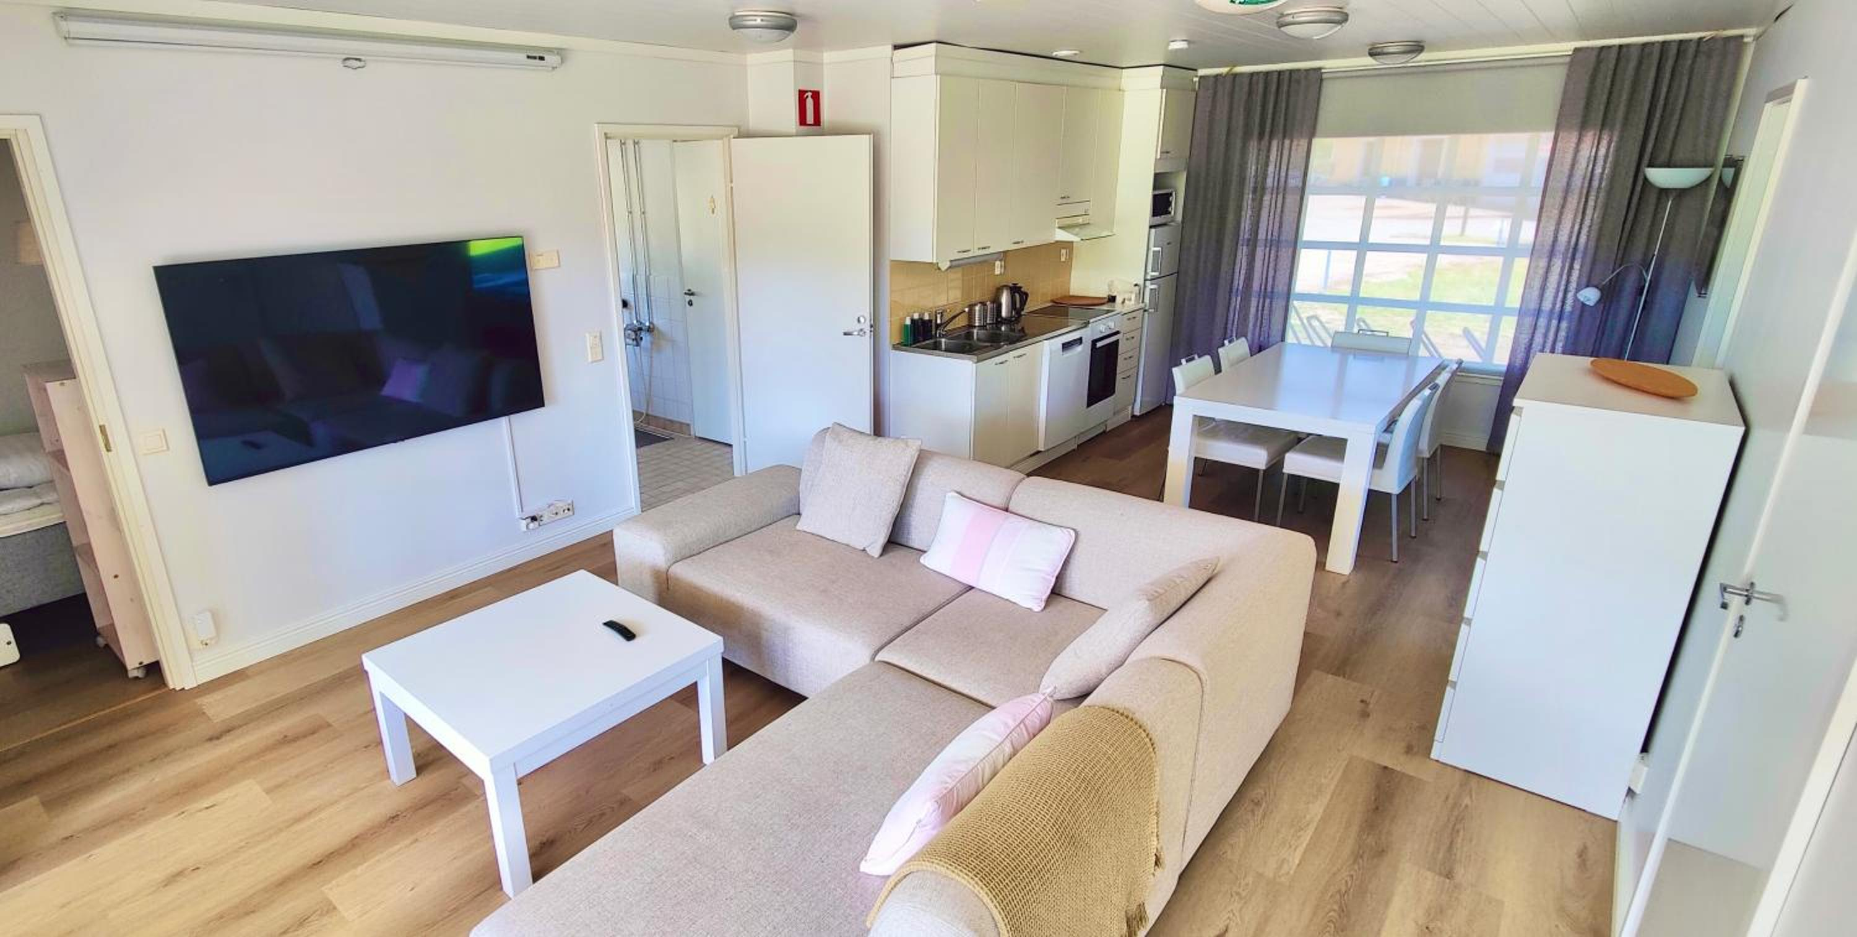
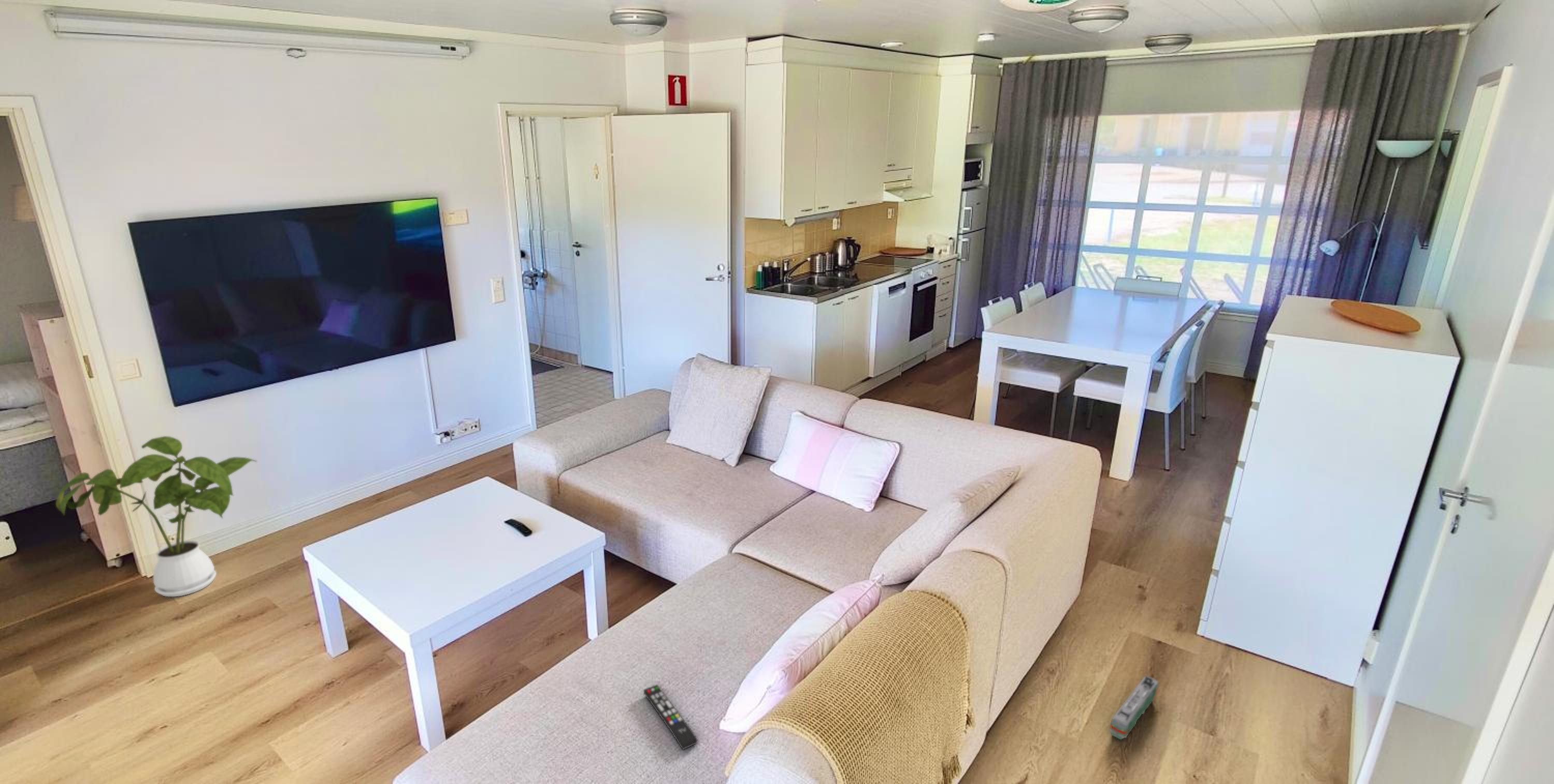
+ remote control (669, 715)
+ toy train (1135, 704)
+ house plant (186, 515)
